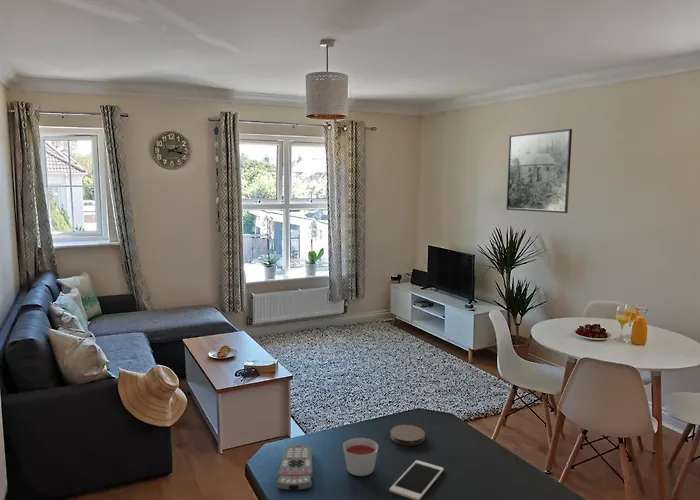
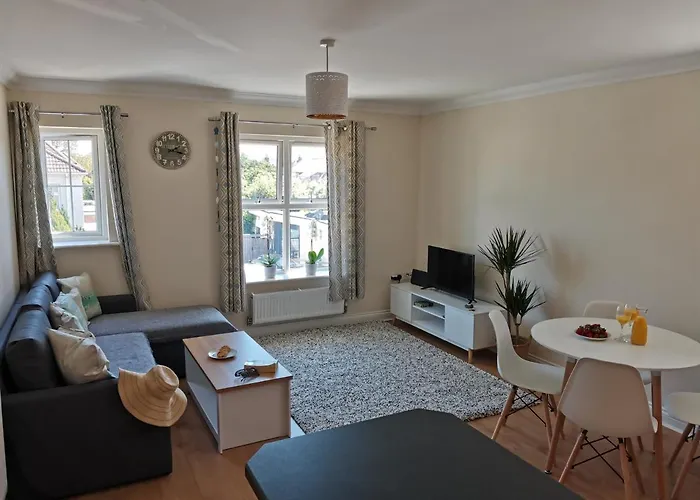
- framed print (536, 172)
- remote control (296, 466)
- coaster (407, 434)
- candle (360, 457)
- cell phone (417, 479)
